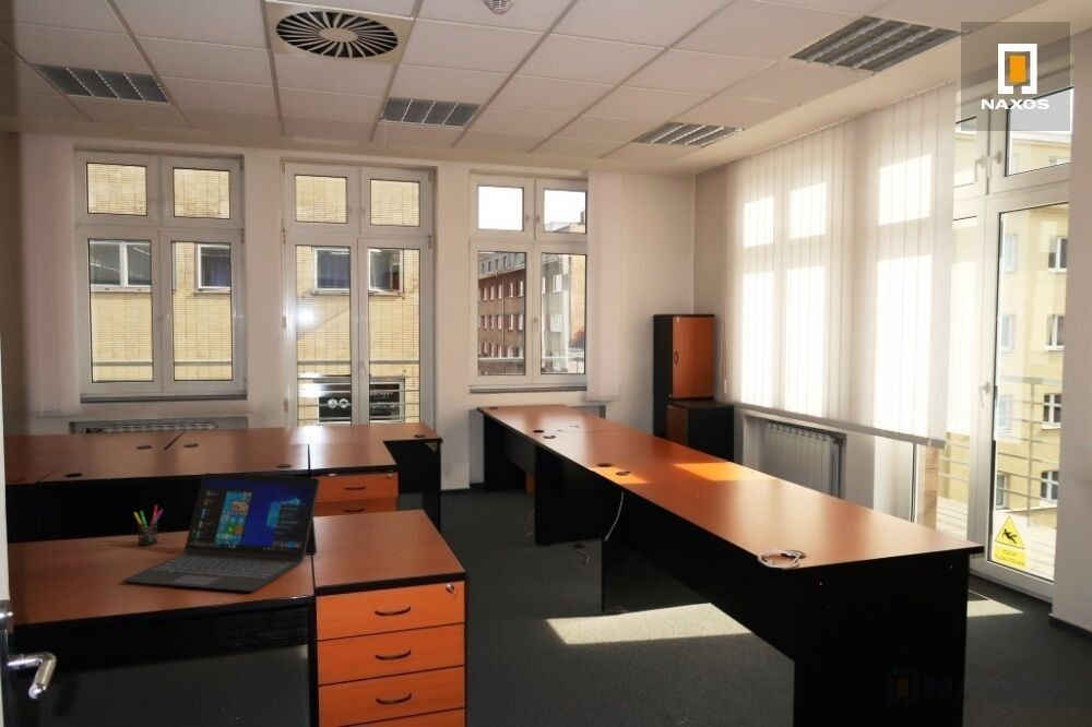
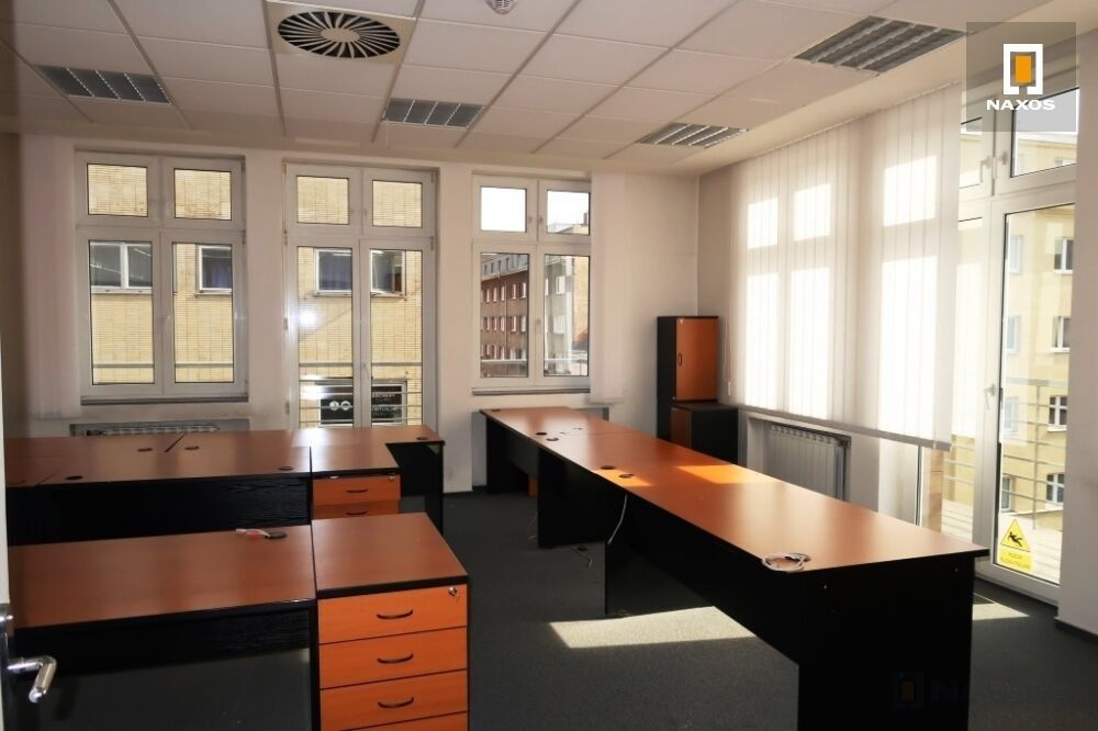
- pen holder (147, 524)
- laptop (227, 526)
